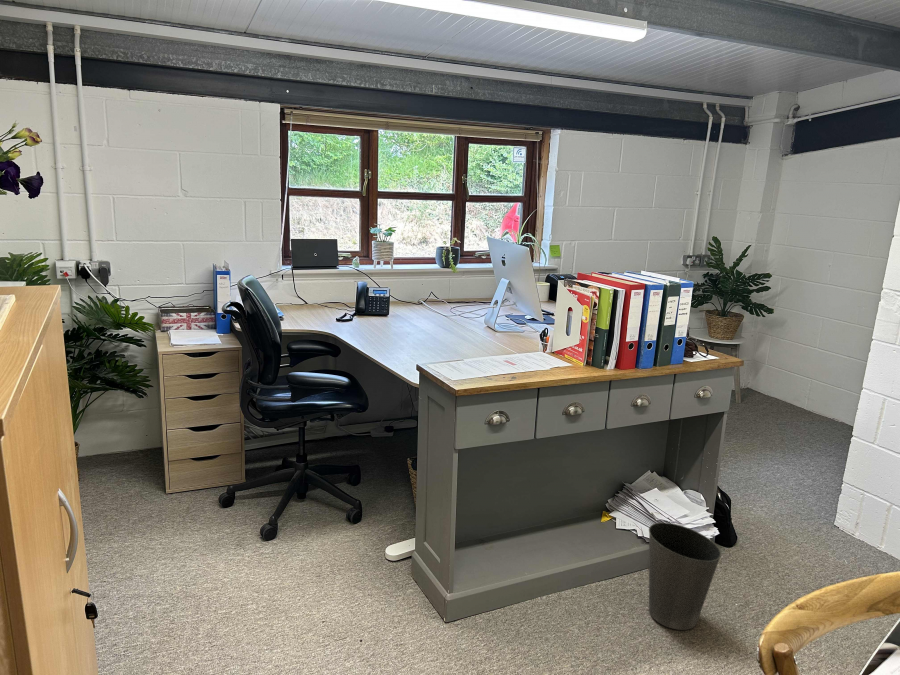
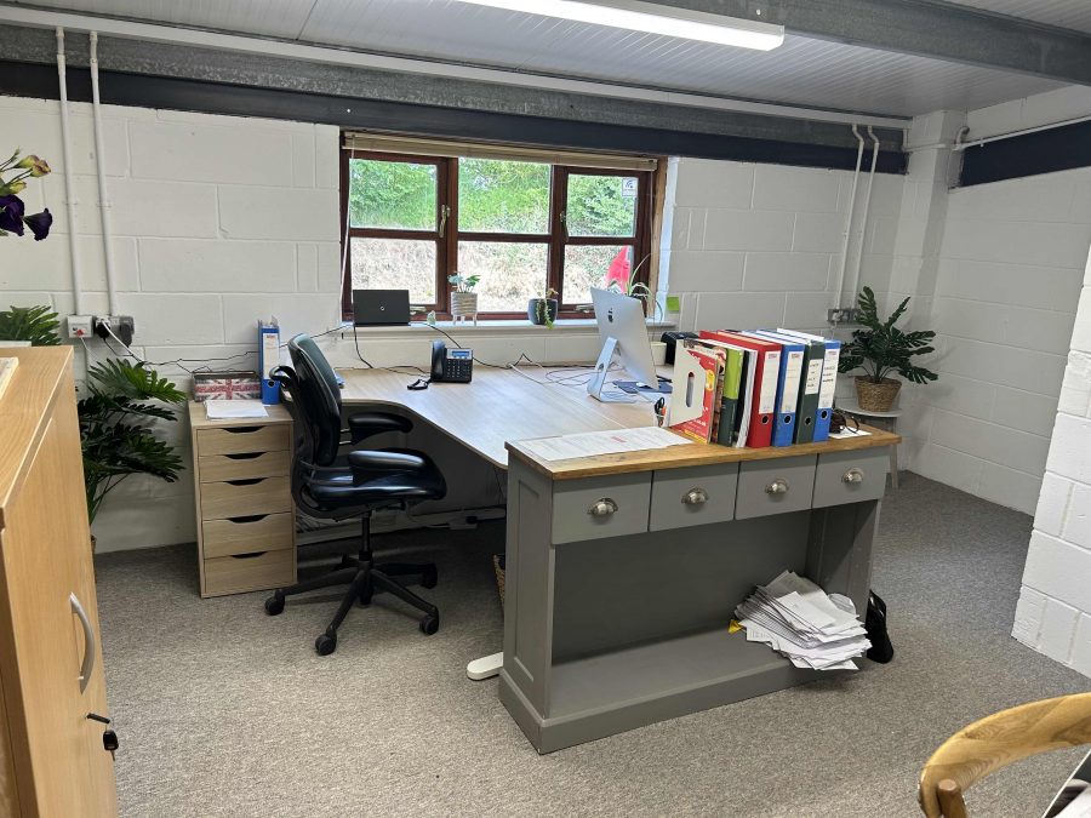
- waste basket (678, 578)
